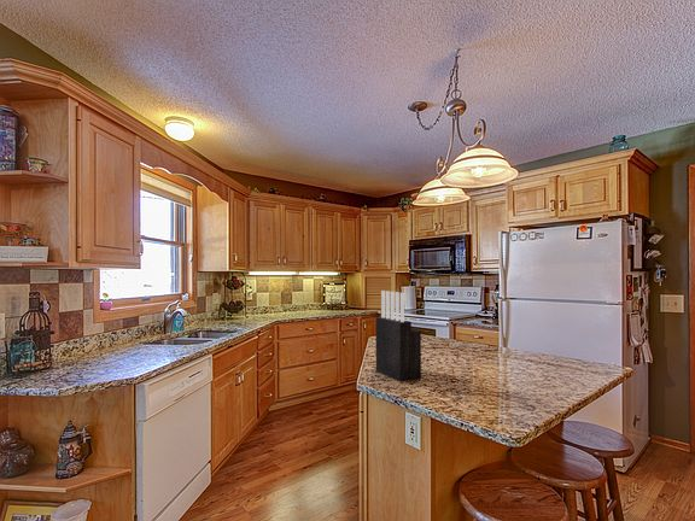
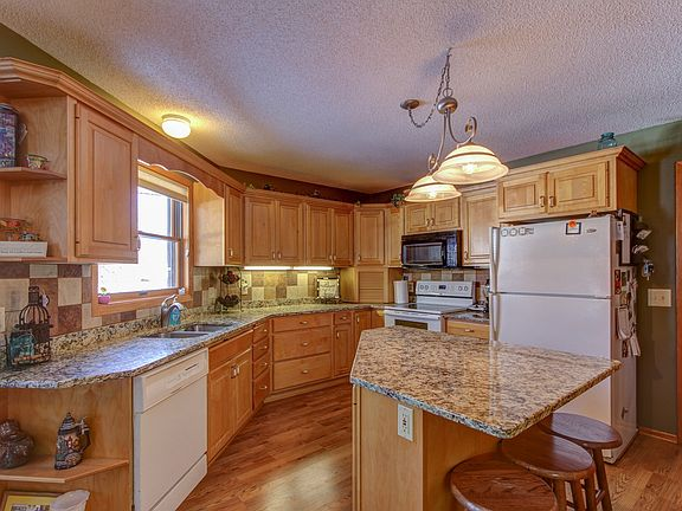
- knife block (399, 332)
